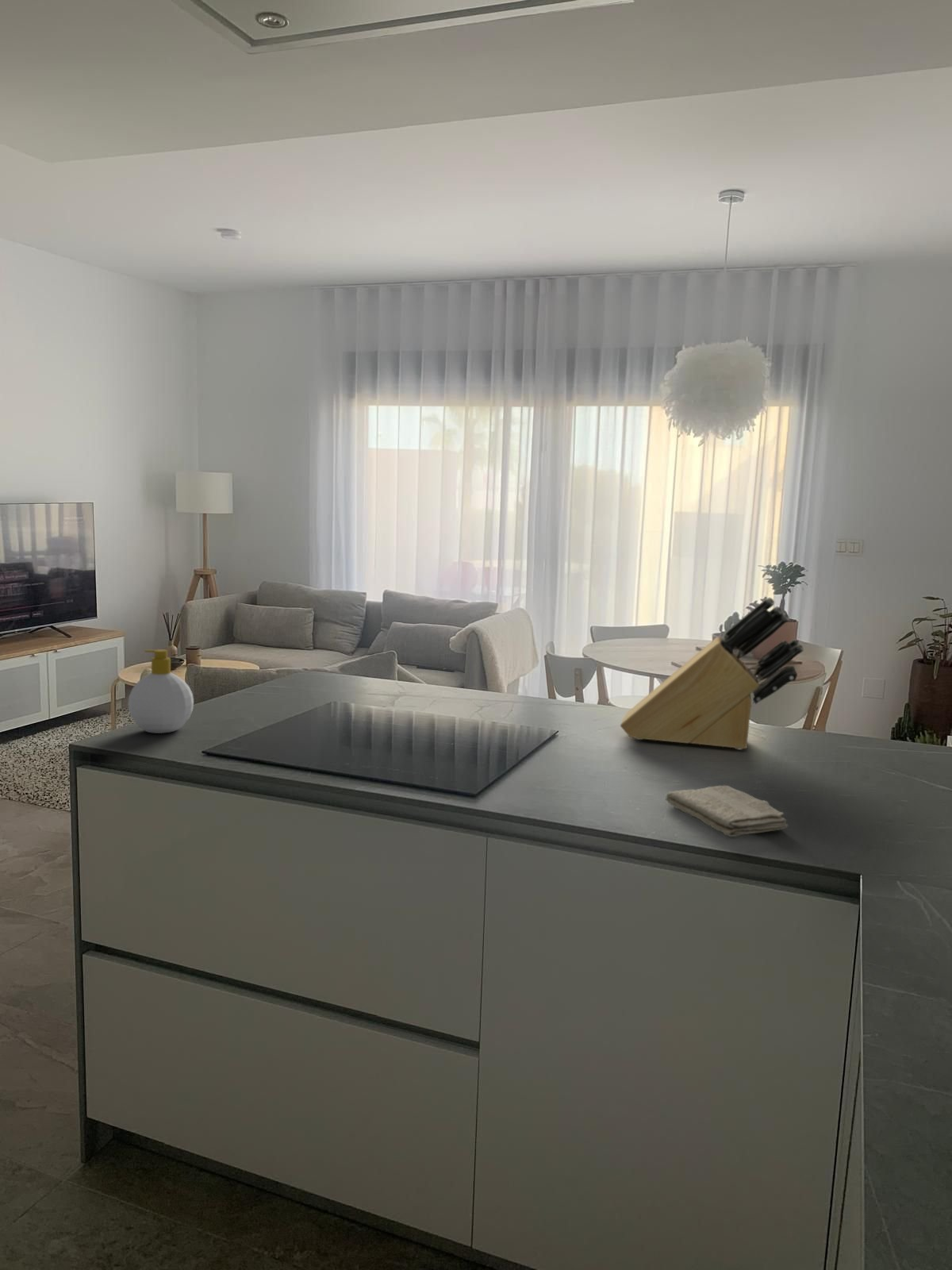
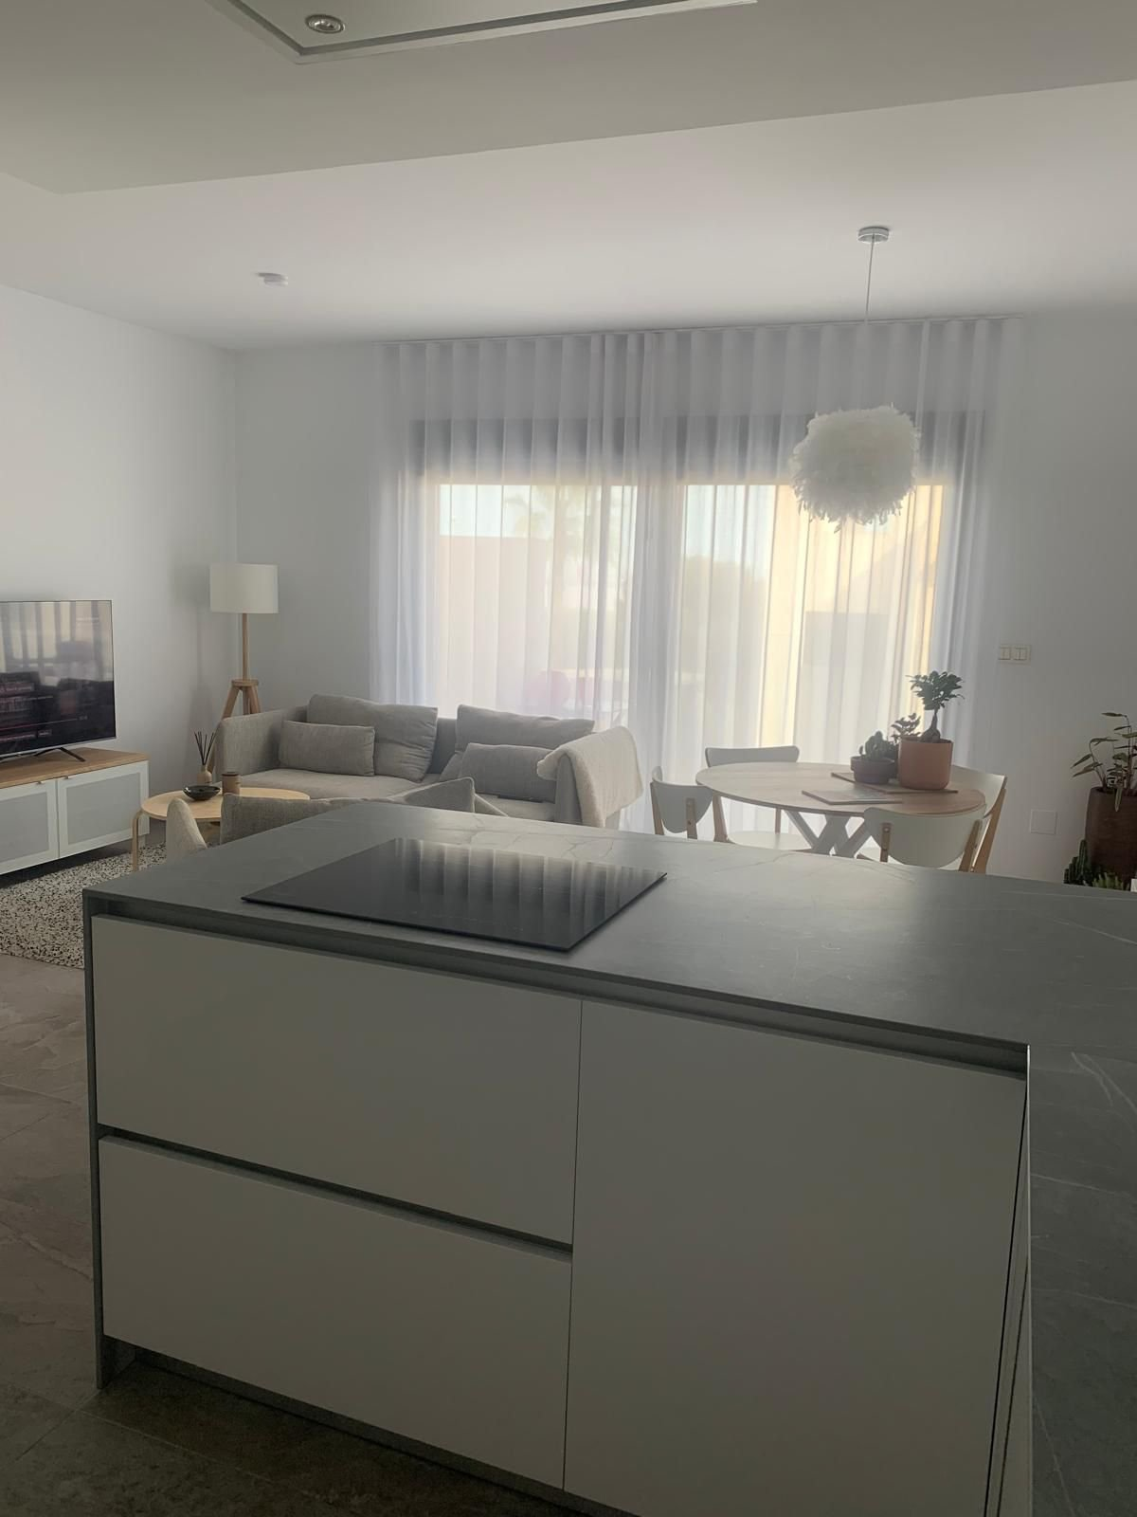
- knife block (711, 669)
- soap bottle (161, 690)
- washcloth (725, 807)
